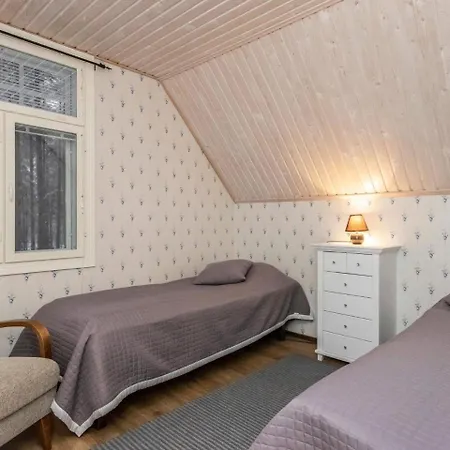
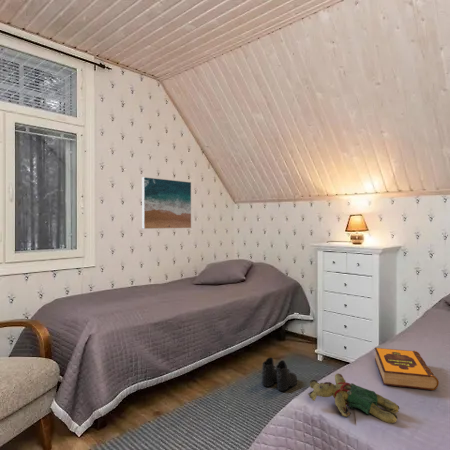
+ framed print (168, 204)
+ teddy bear (350, 397)
+ boots (279, 370)
+ hardback book (403, 367)
